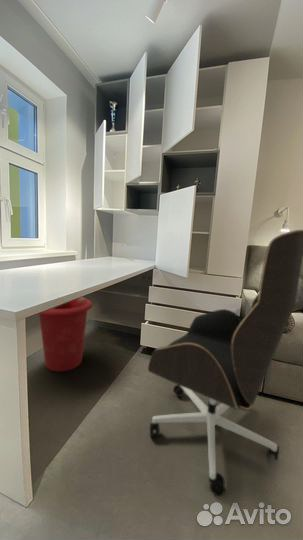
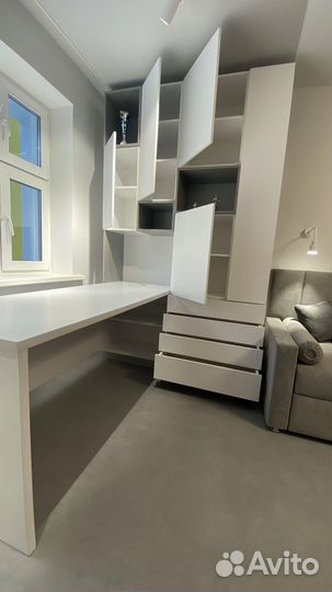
- office chair (223, 336)
- waste bin (64, 332)
